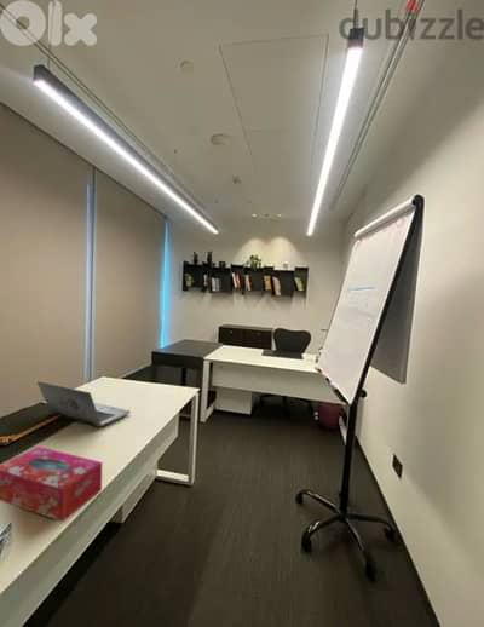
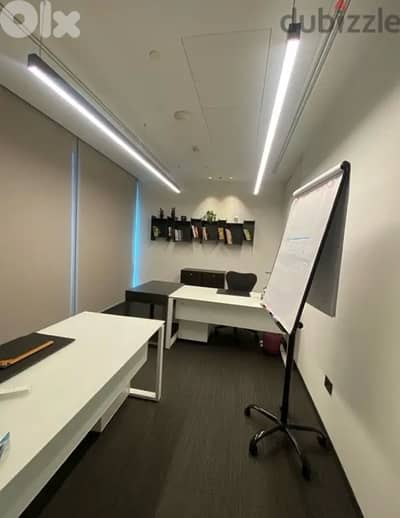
- laptop (85, 398)
- tissue box (48, 479)
